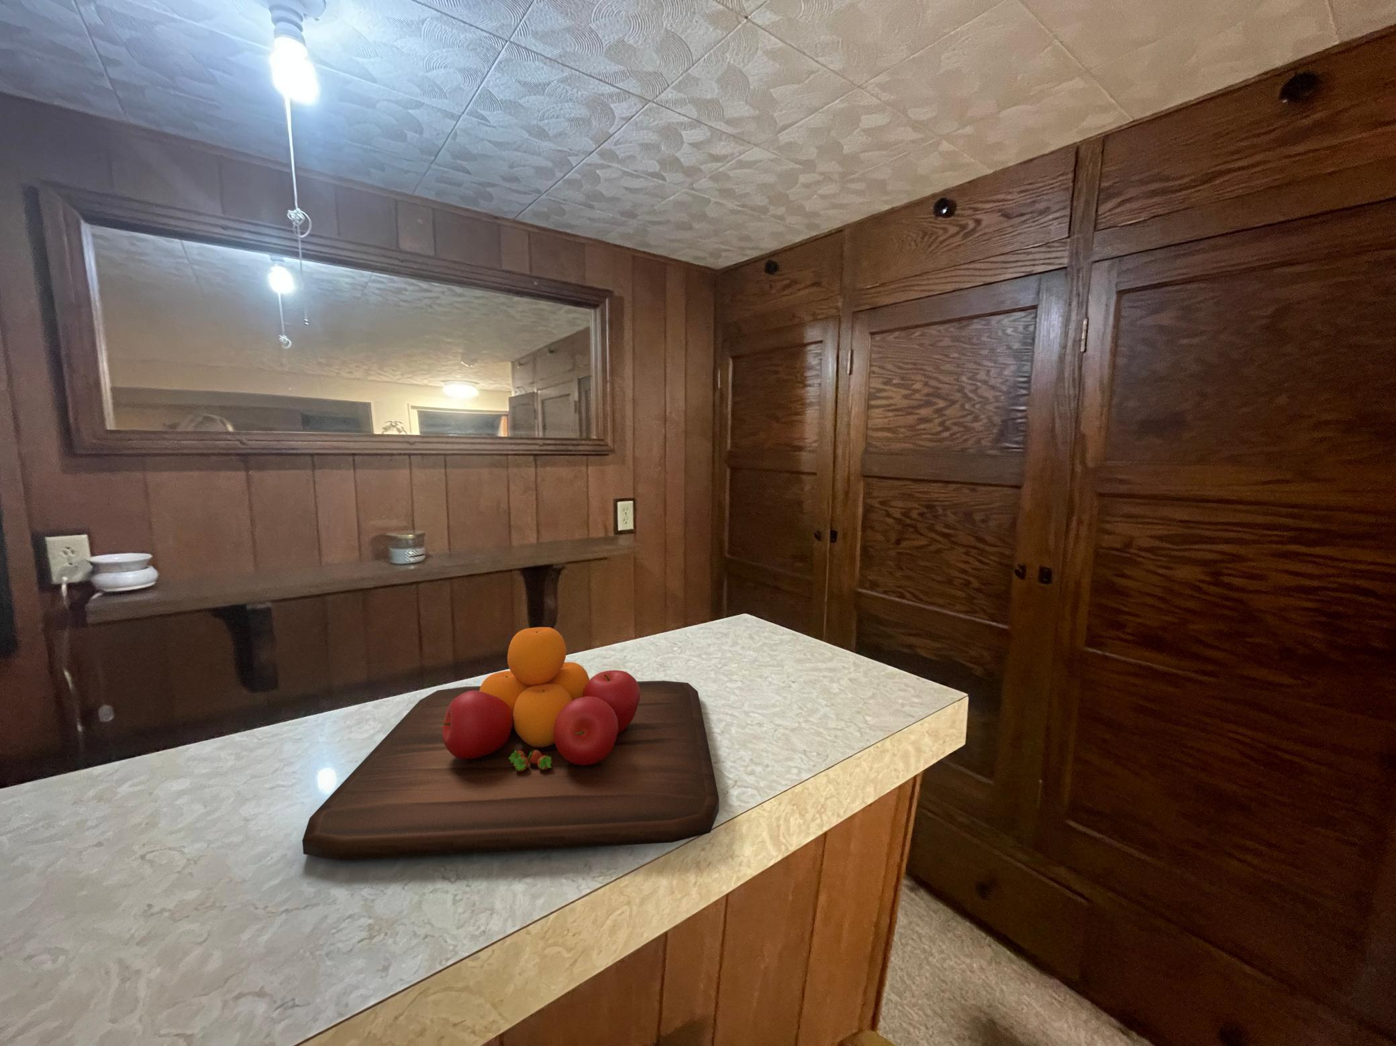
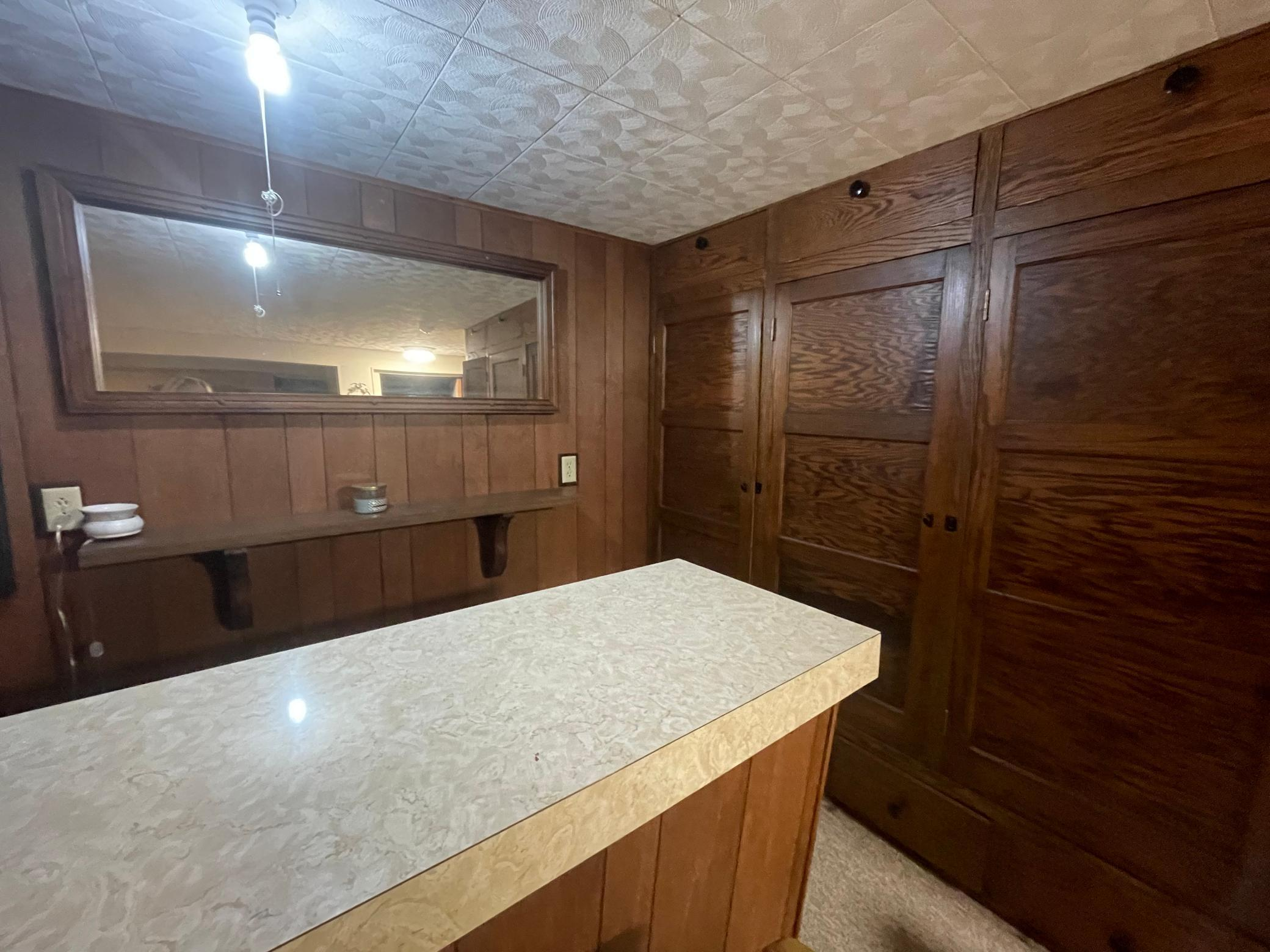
- chopping board (543, 697)
